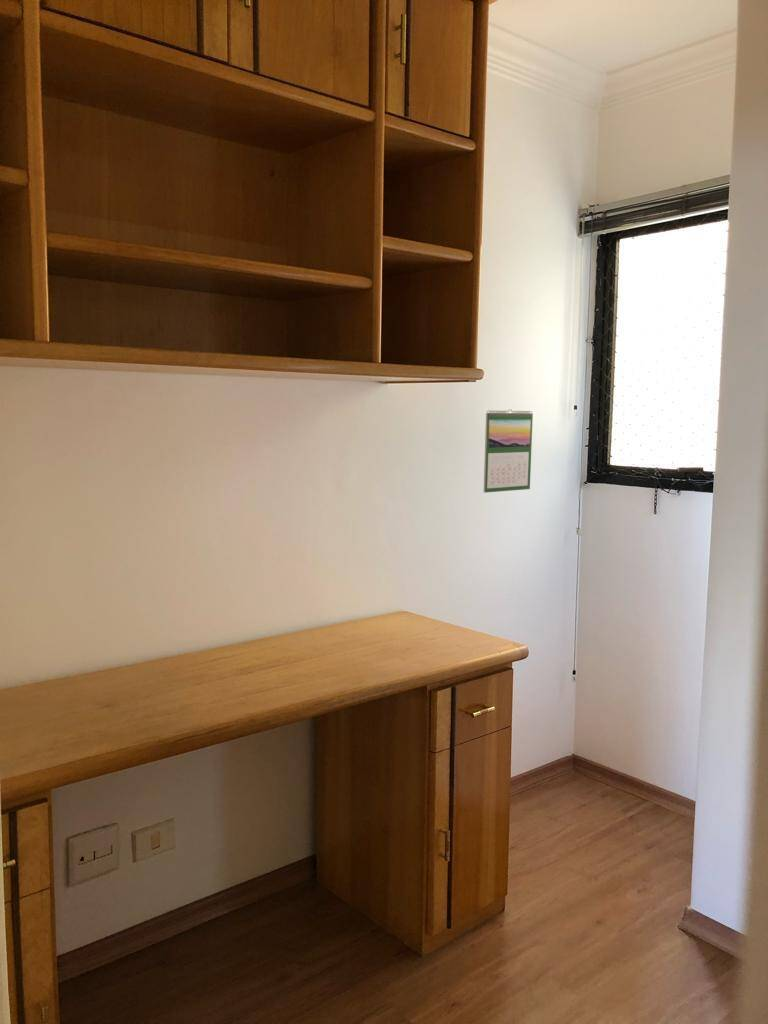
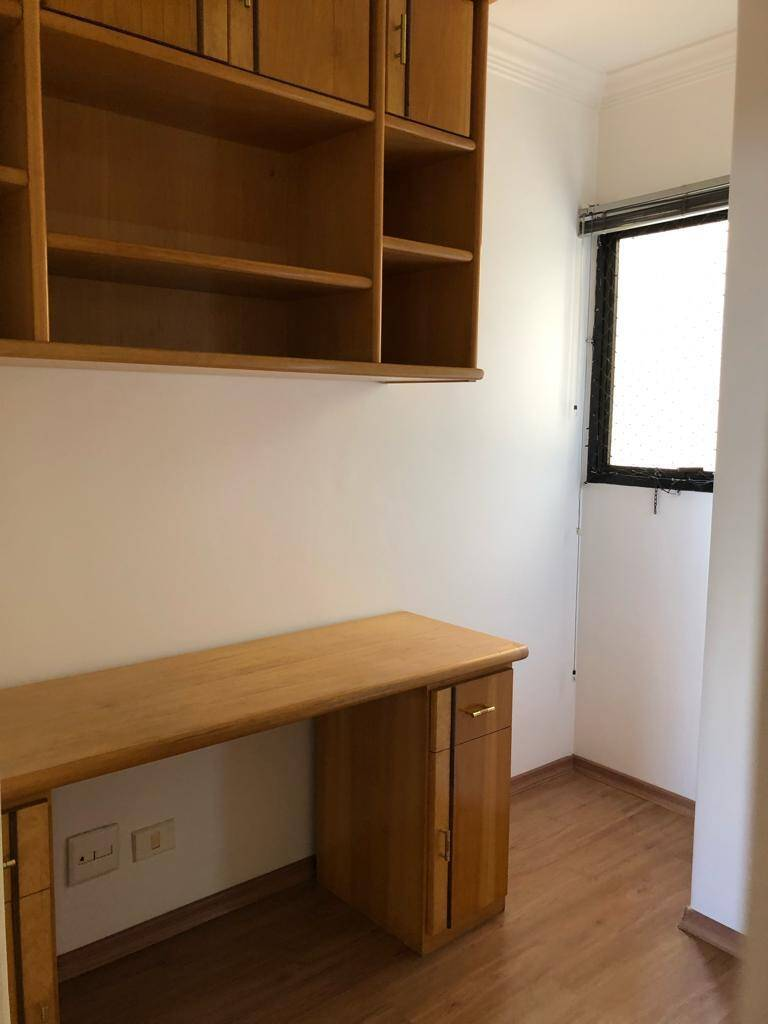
- calendar (508, 450)
